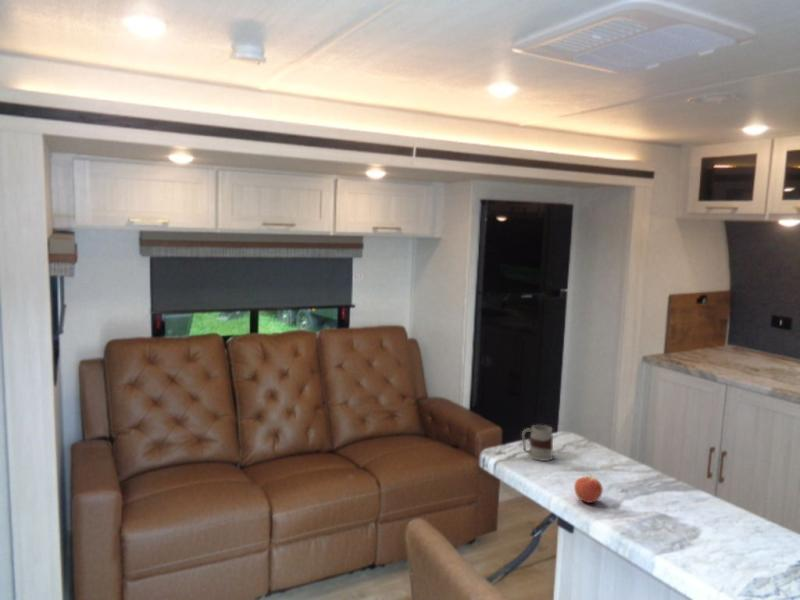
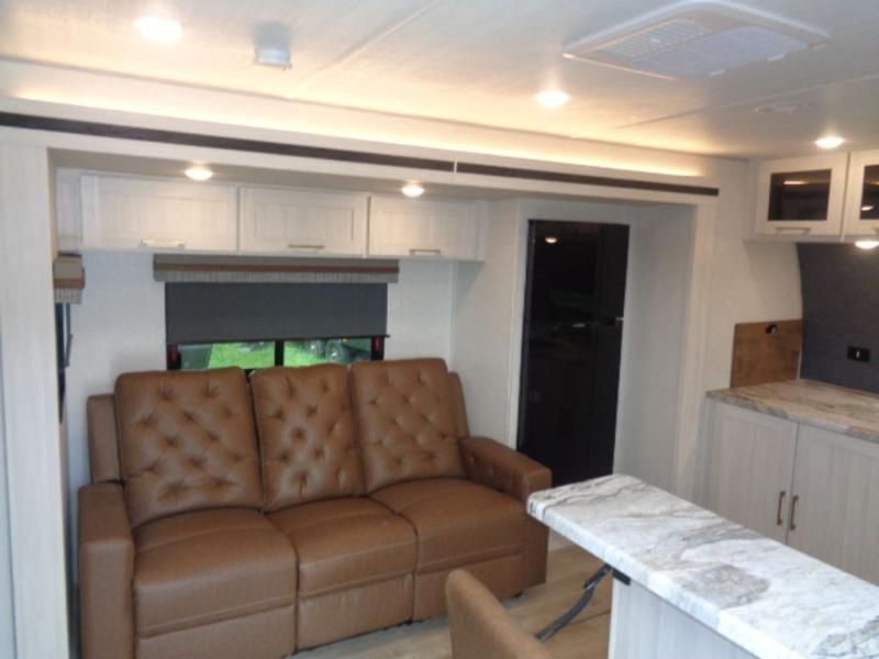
- mug (537, 442)
- apple (588, 487)
